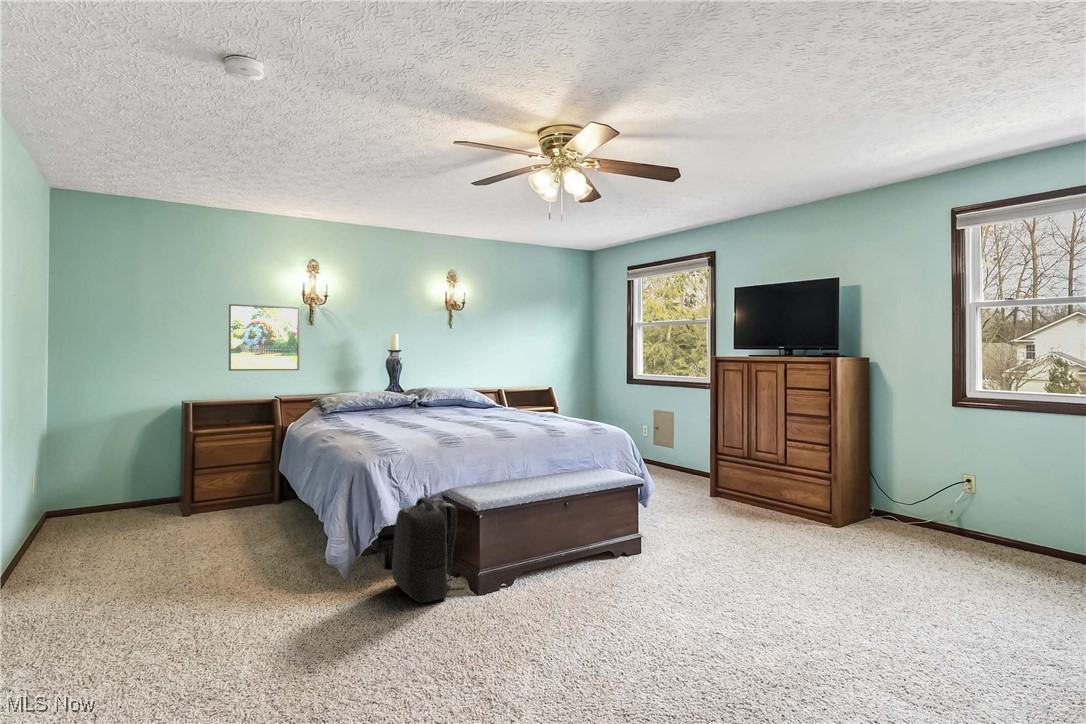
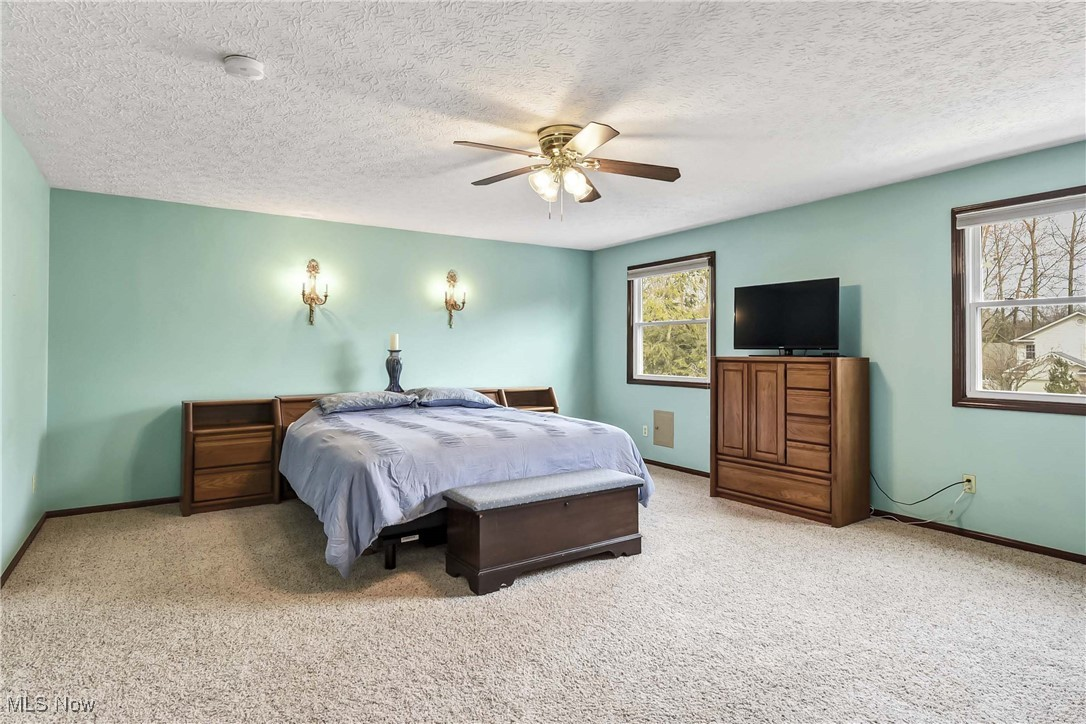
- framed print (265, 338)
- backpack (430, 542)
